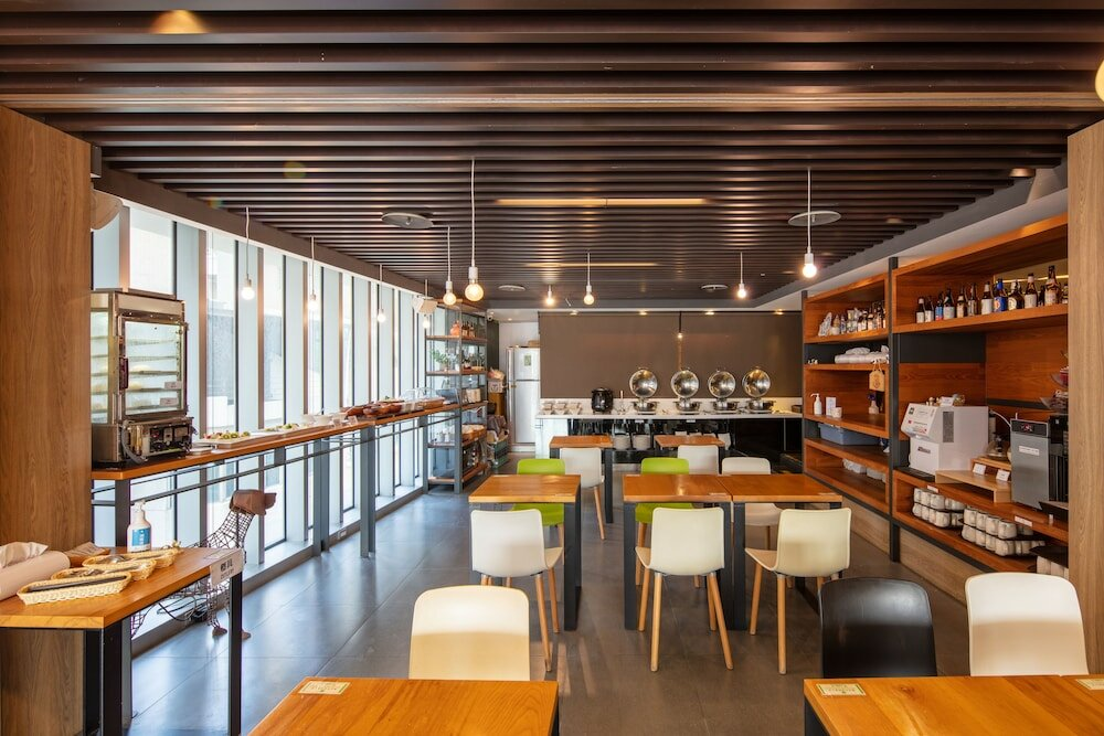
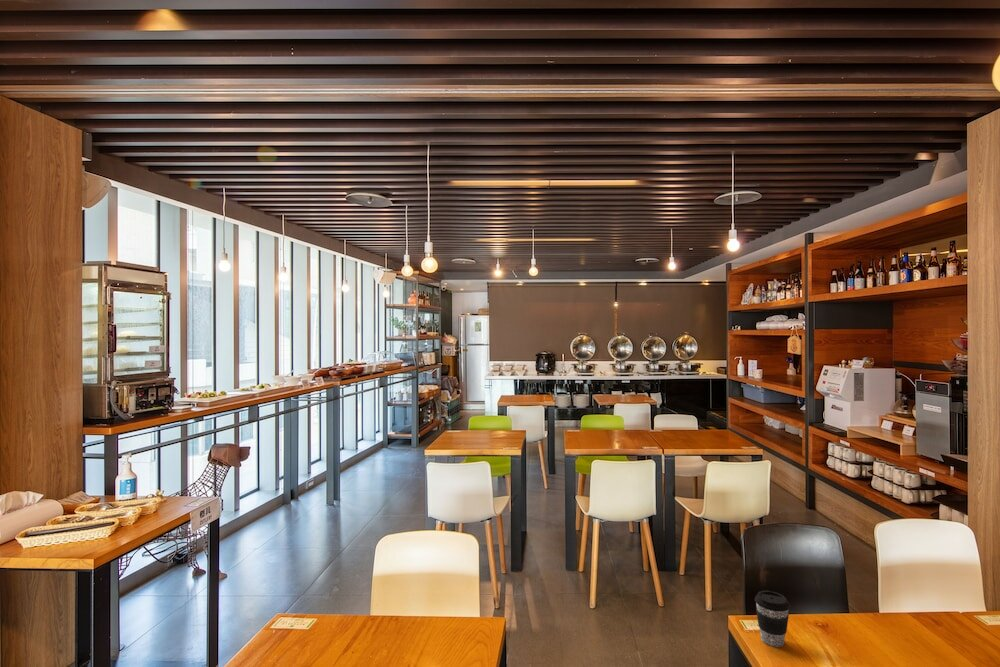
+ coffee cup (772, 618)
